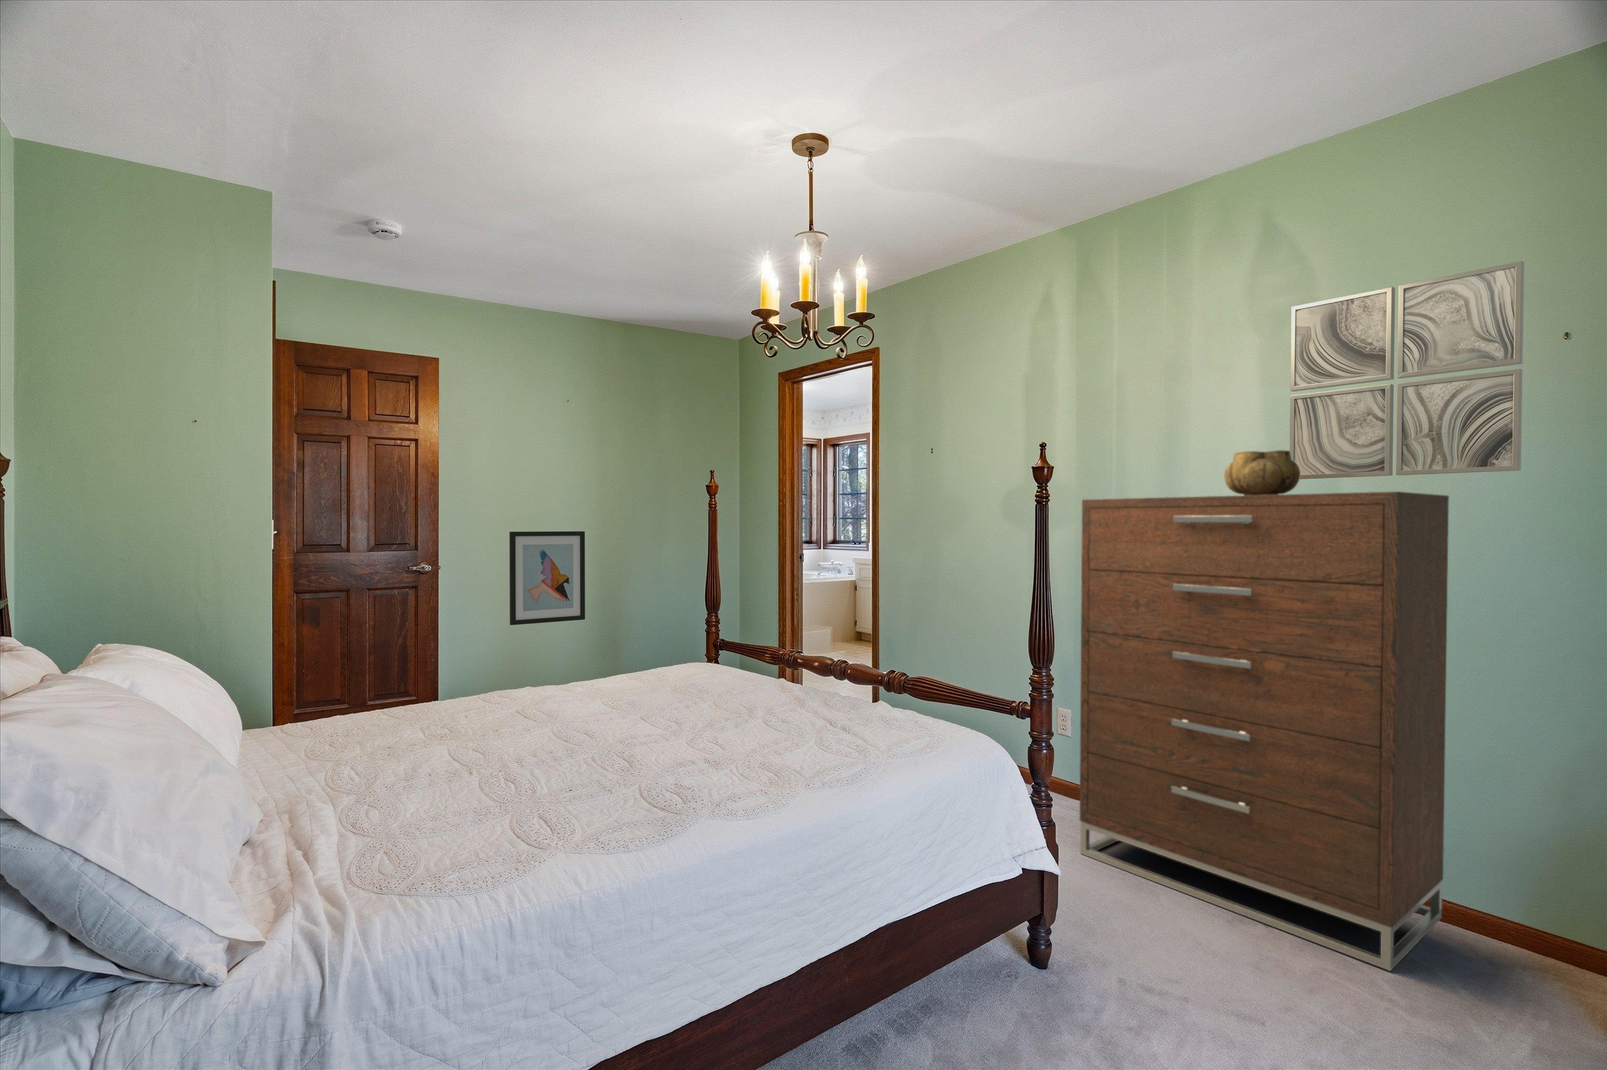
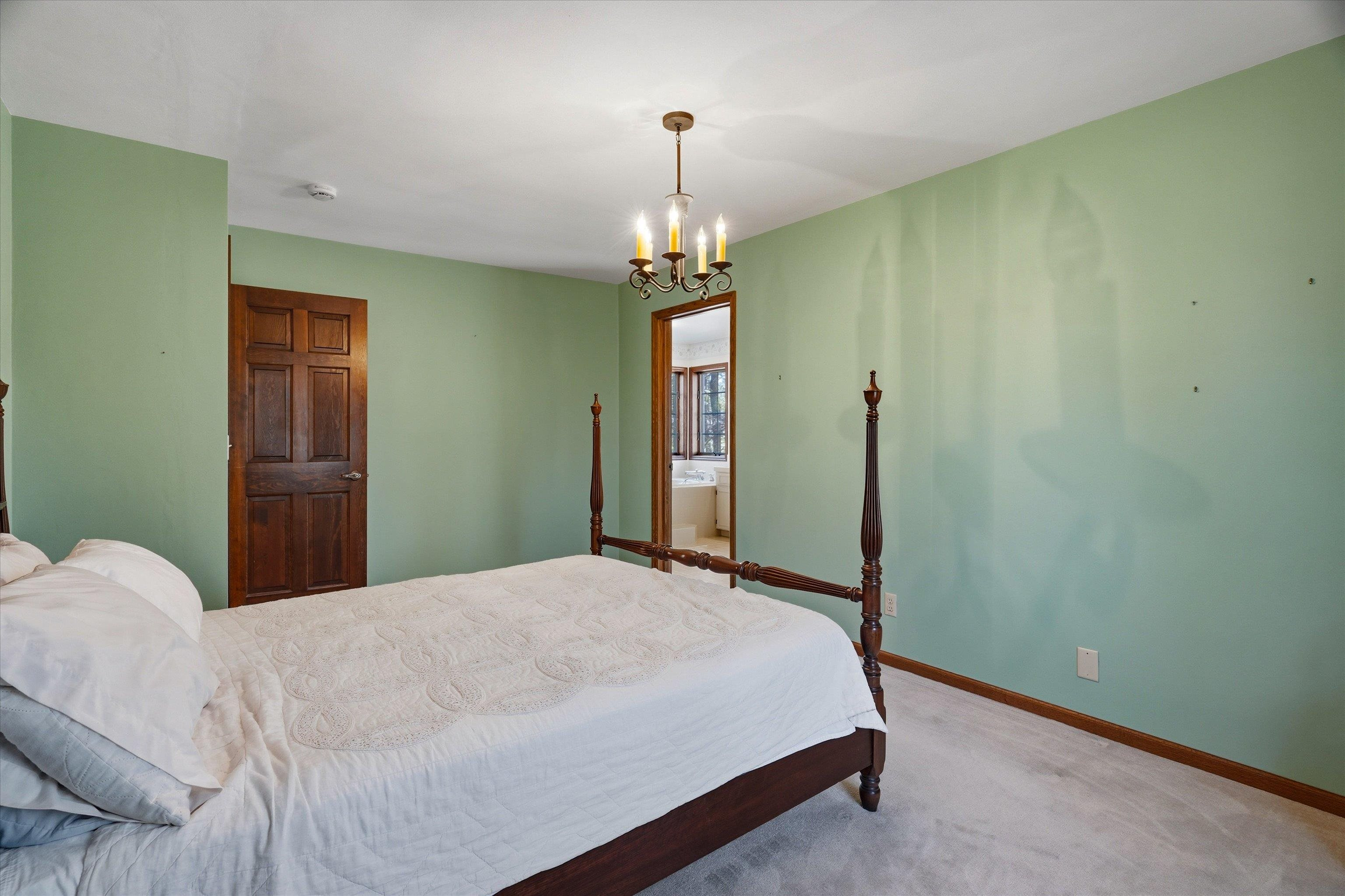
- dresser (1245, 691)
- wall art (1393, 379)
- wall art (548, 577)
- decorative bowl (1262, 474)
